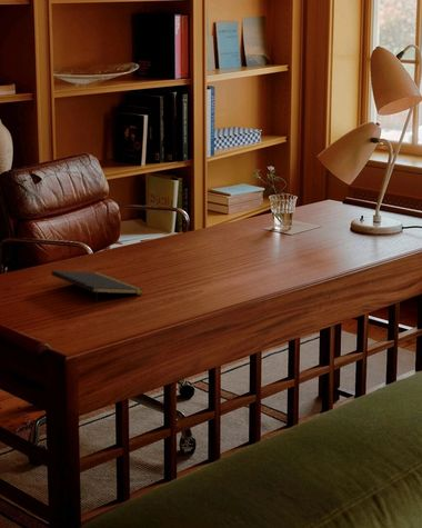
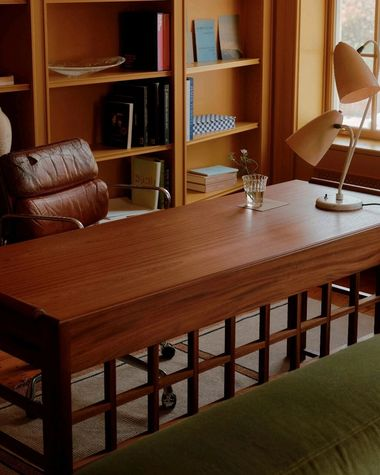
- notepad (97, 281)
